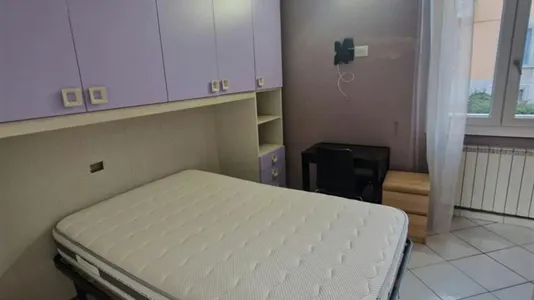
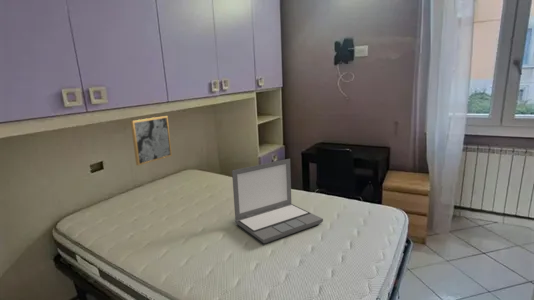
+ laptop (277, 197)
+ wall art (152, 139)
